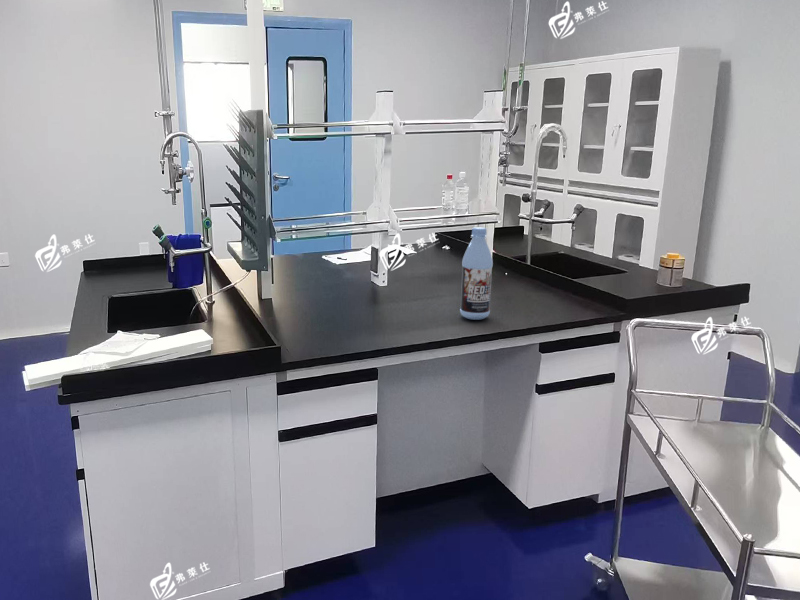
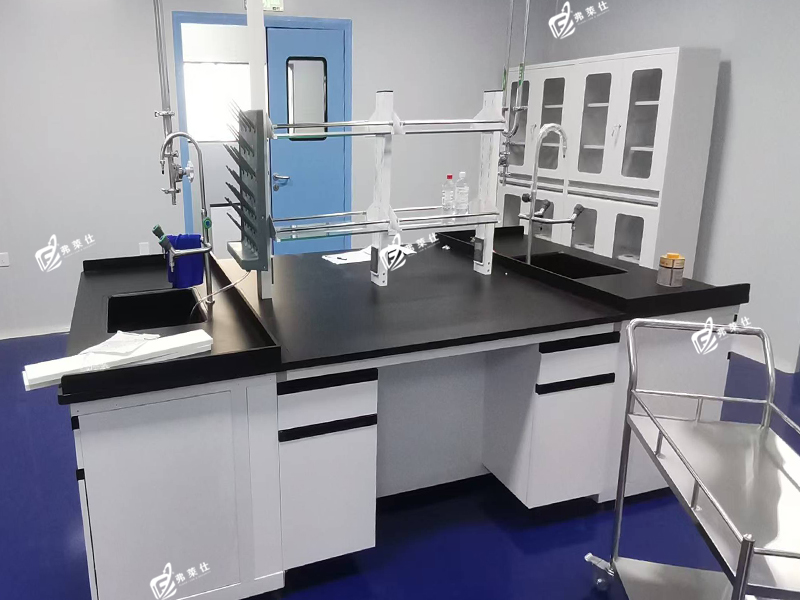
- beverage bottle (476, 273)
